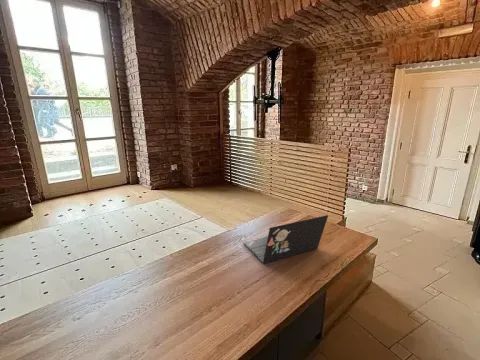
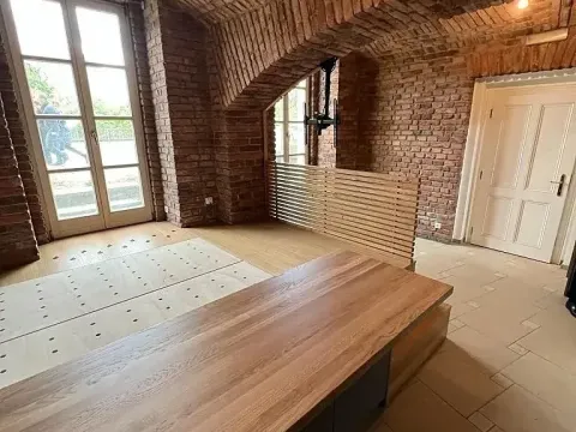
- laptop (283, 230)
